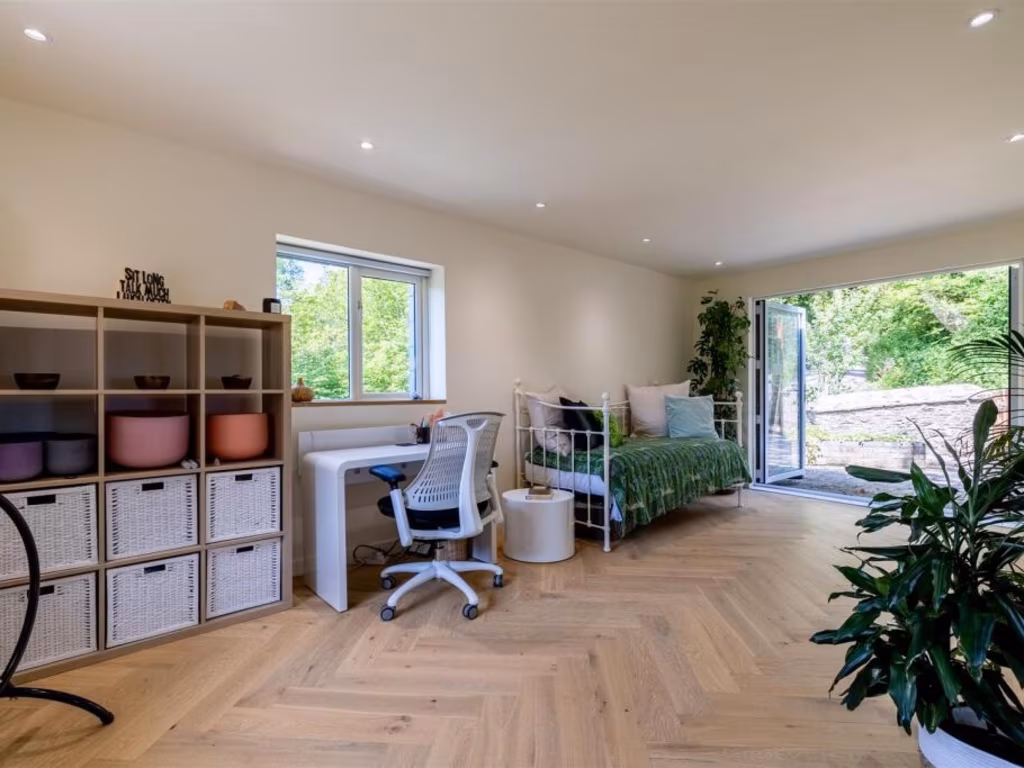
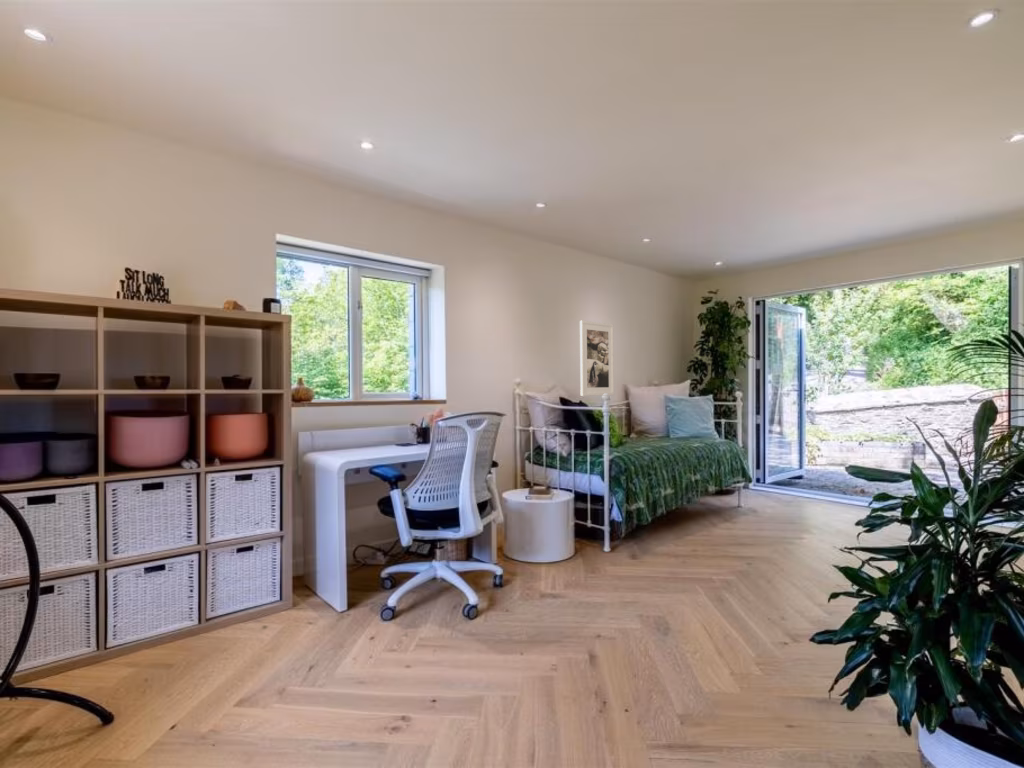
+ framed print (597, 359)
